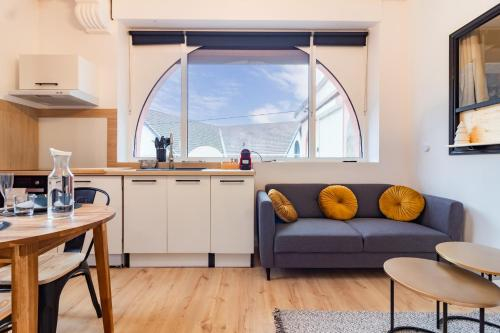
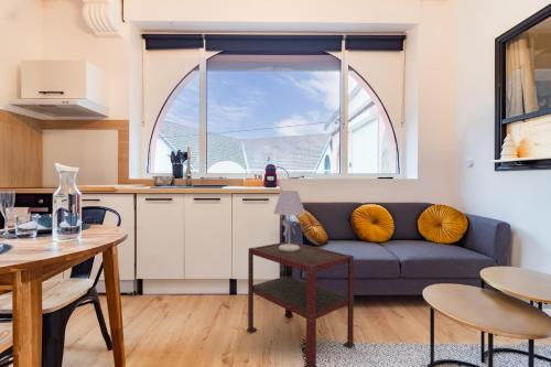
+ table lamp (289, 219)
+ side table (298, 294)
